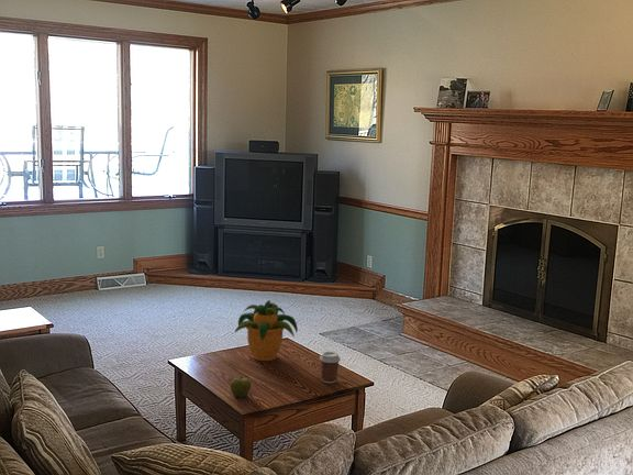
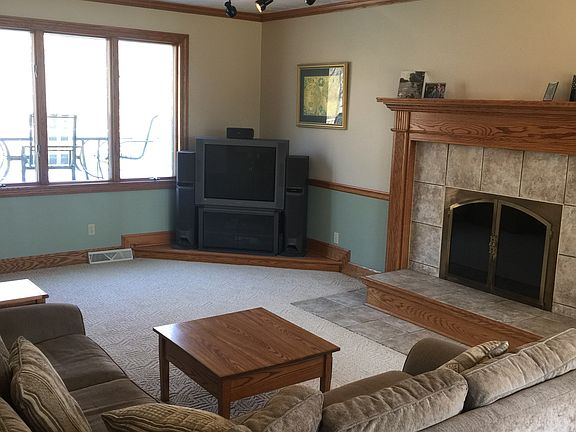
- coffee cup (329, 367)
- potted plant (265, 329)
- apple (240, 385)
